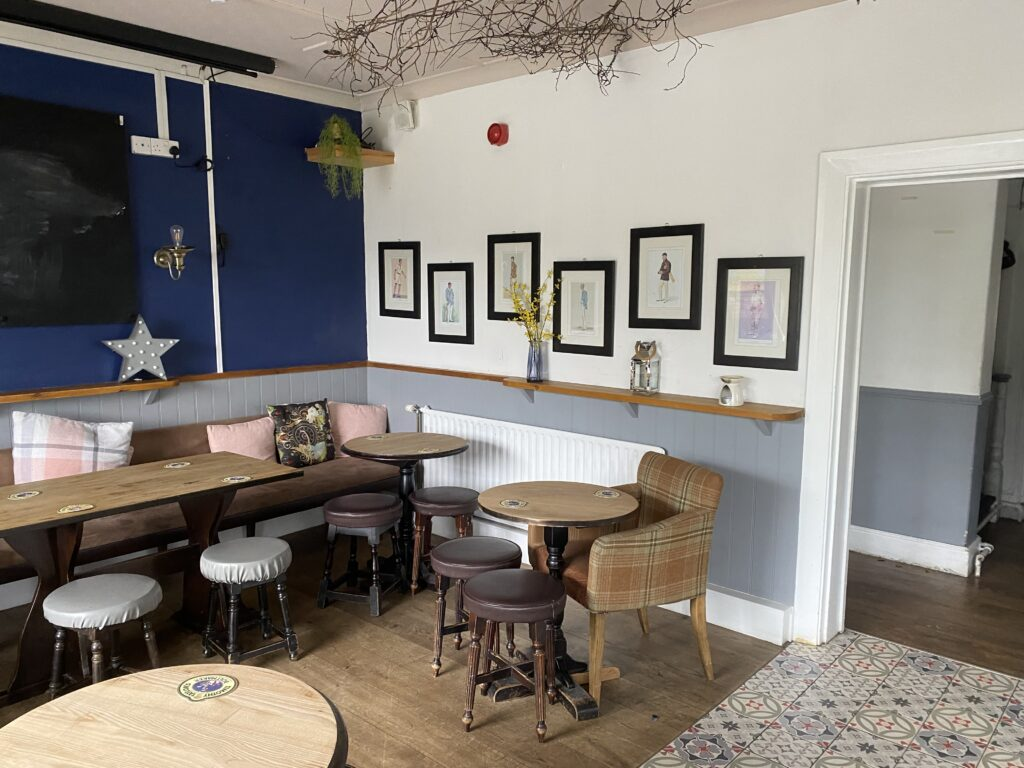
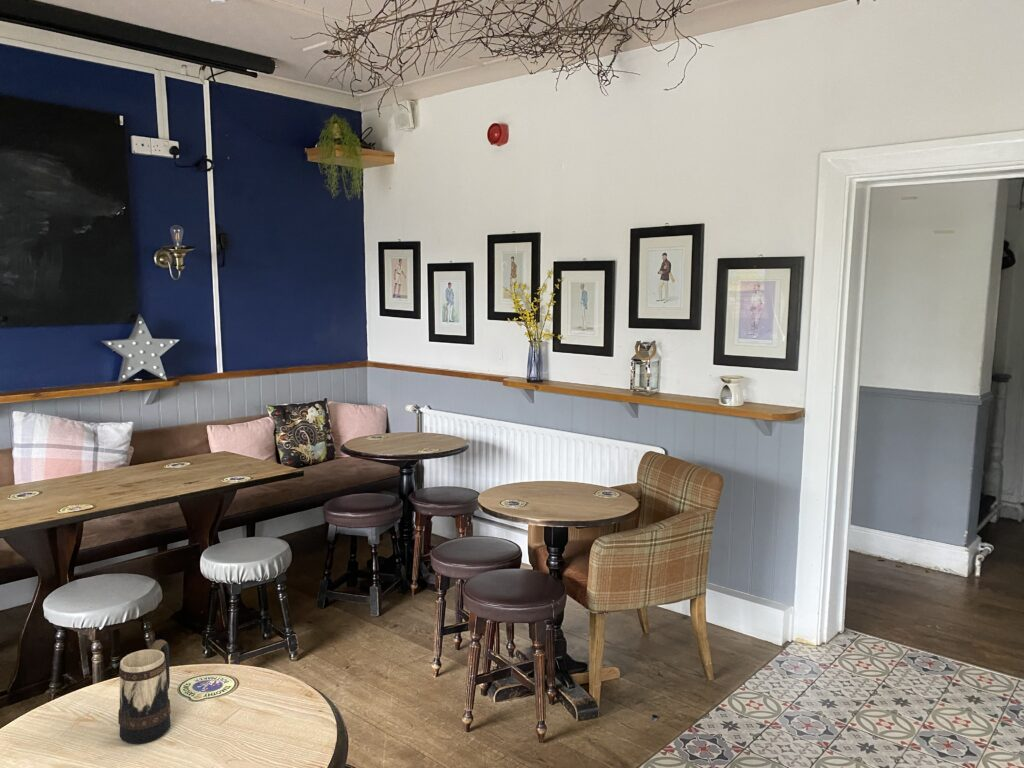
+ beer mug (149, 688)
